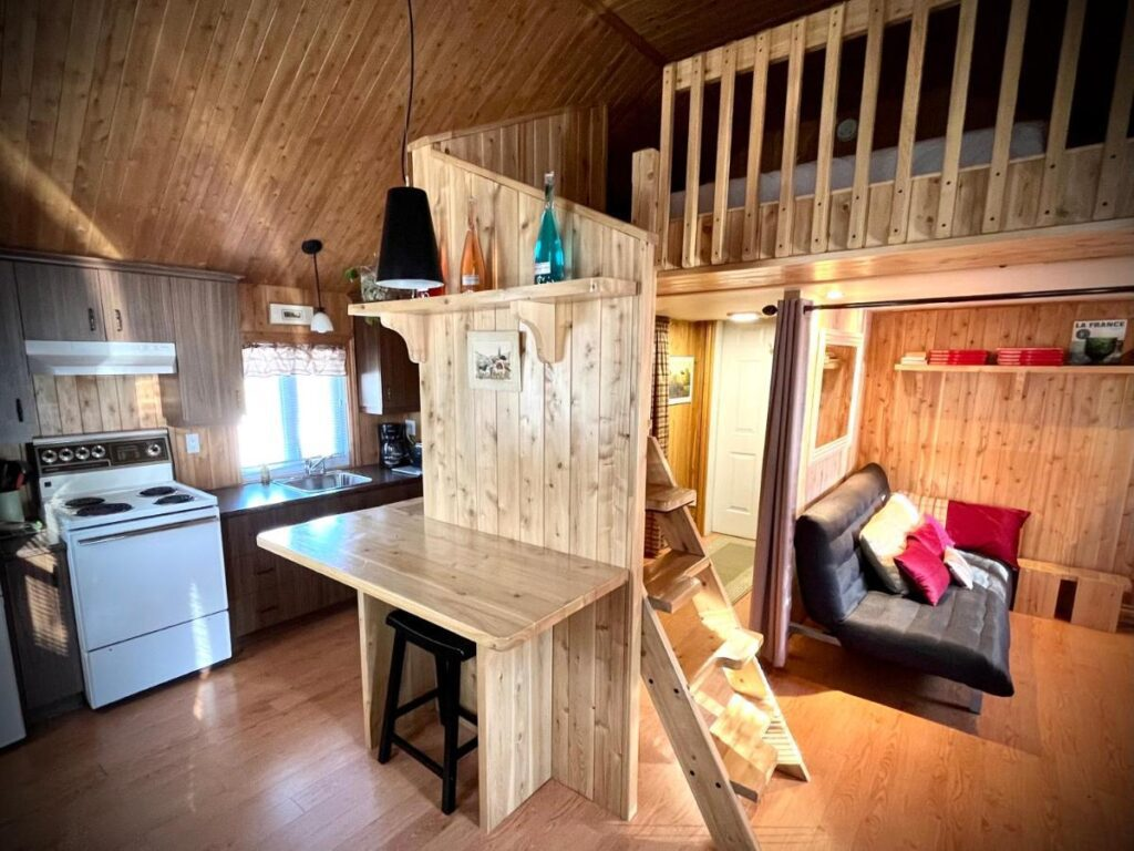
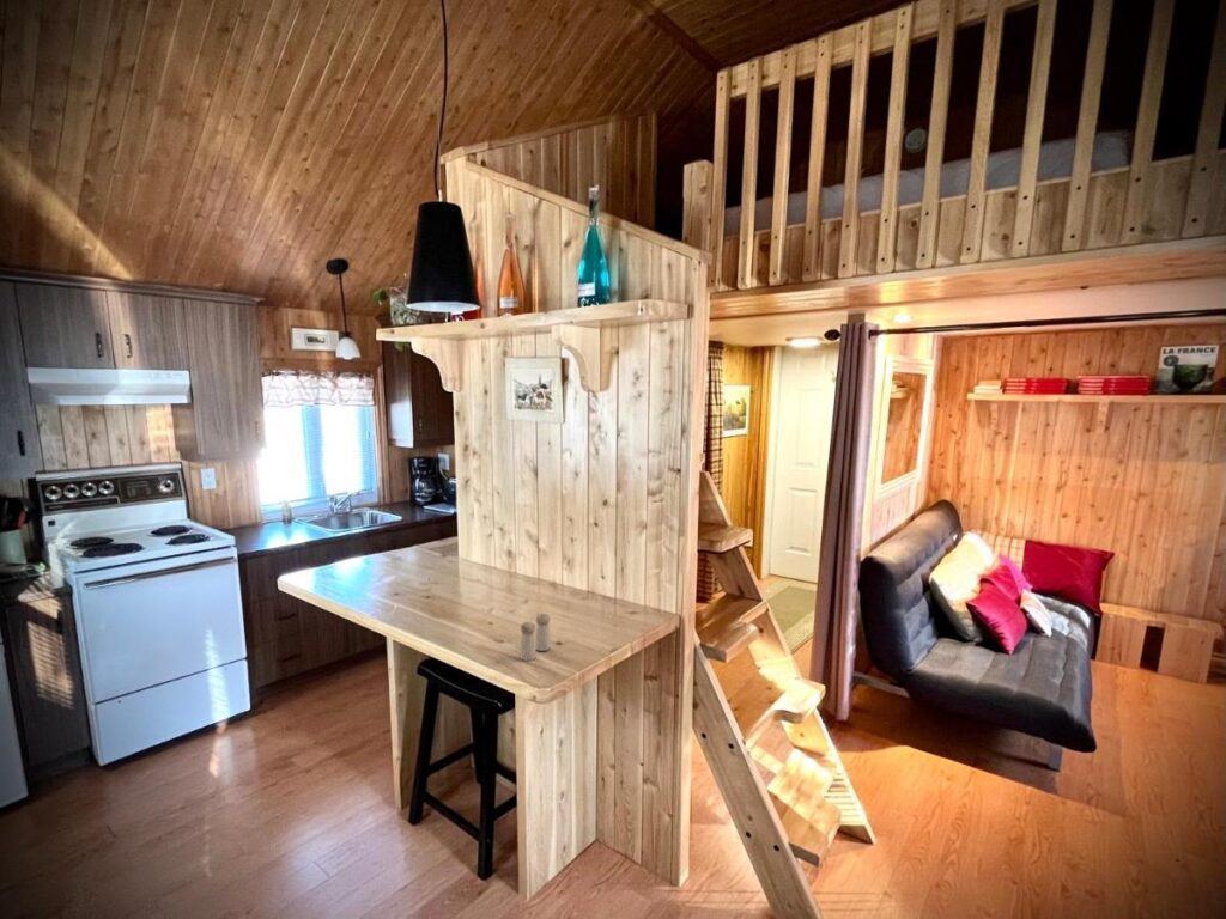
+ salt and pepper shaker (534, 635)
